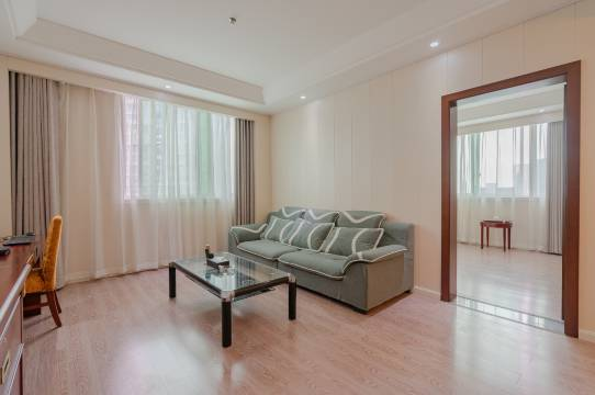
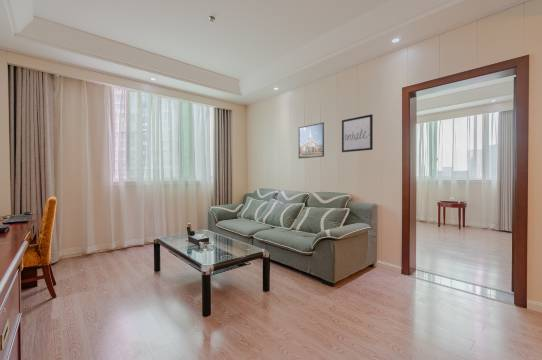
+ wall art (356, 134)
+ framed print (310, 141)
